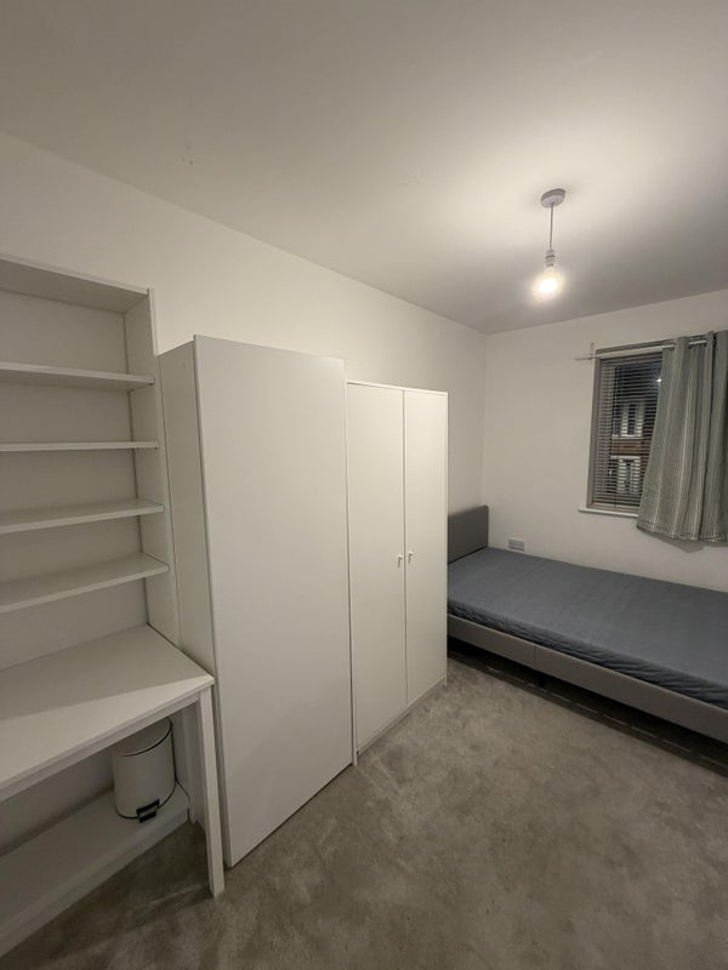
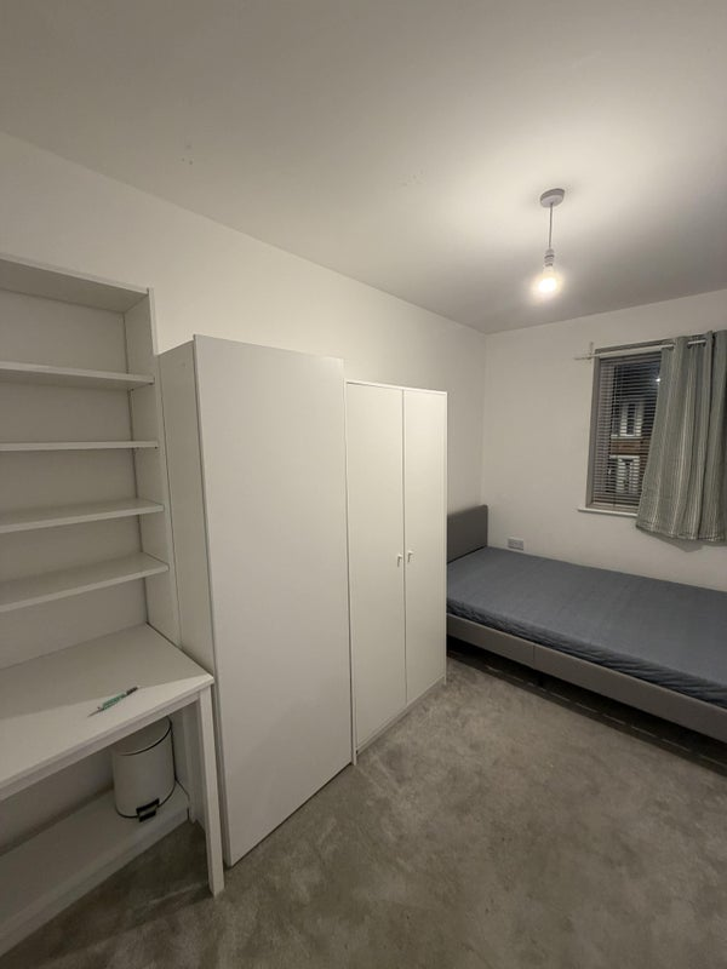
+ pen (120, 695)
